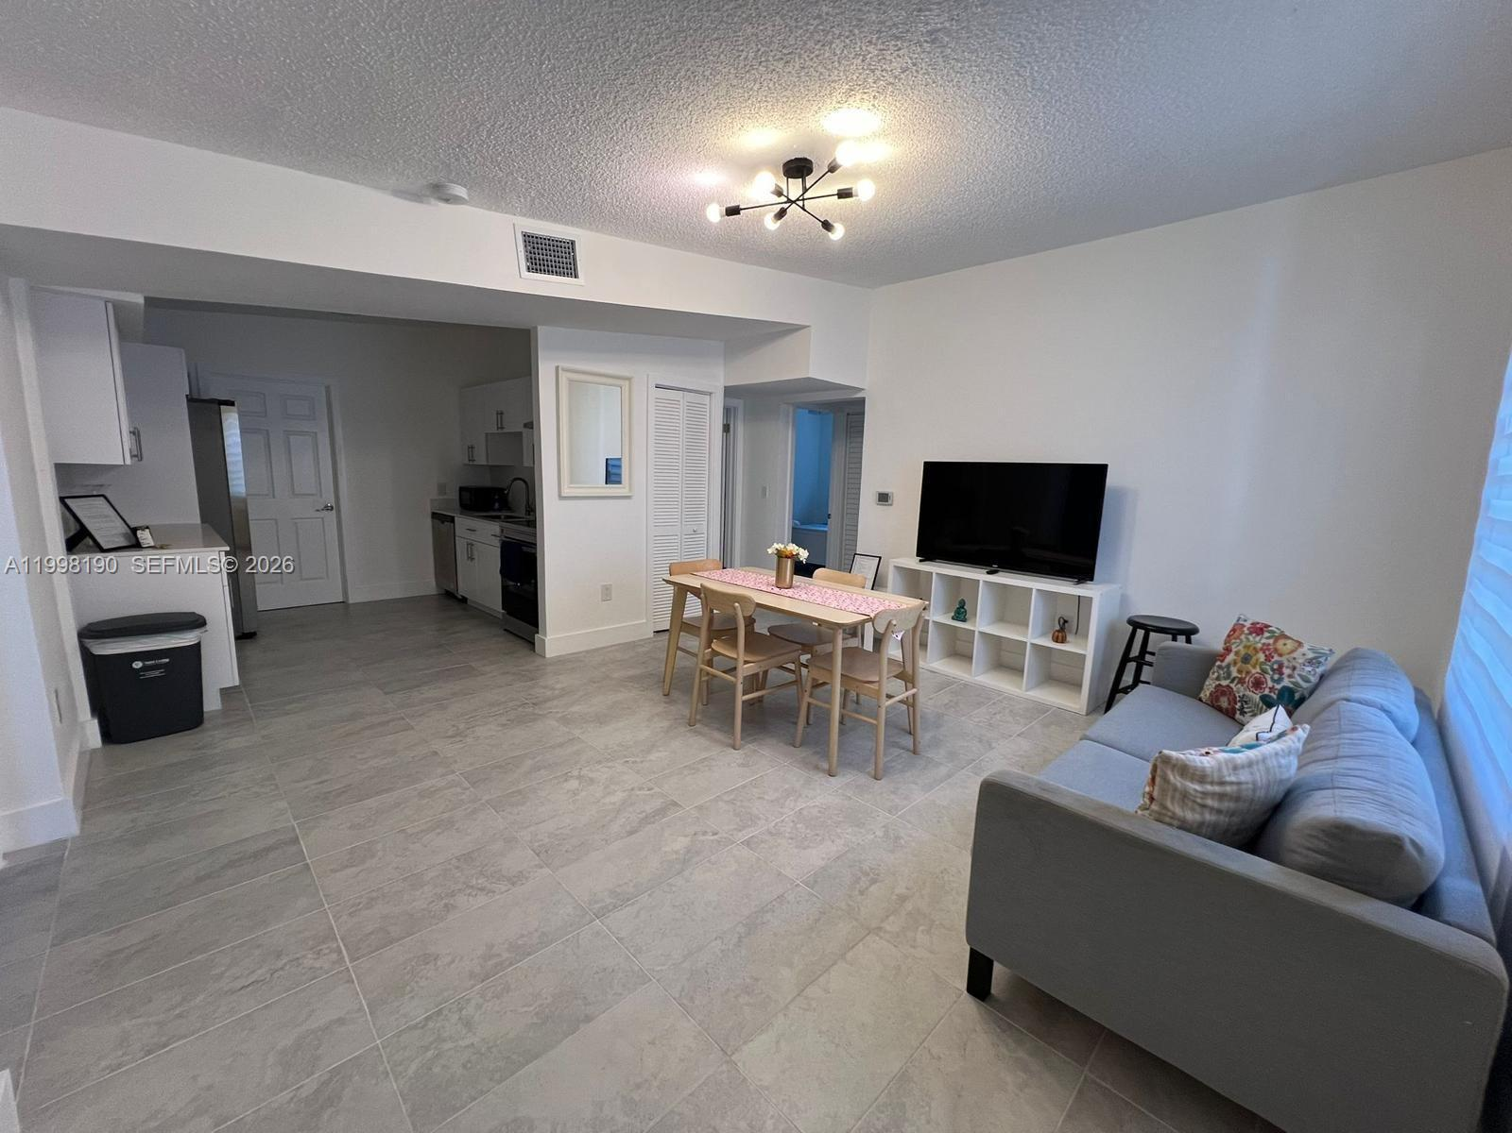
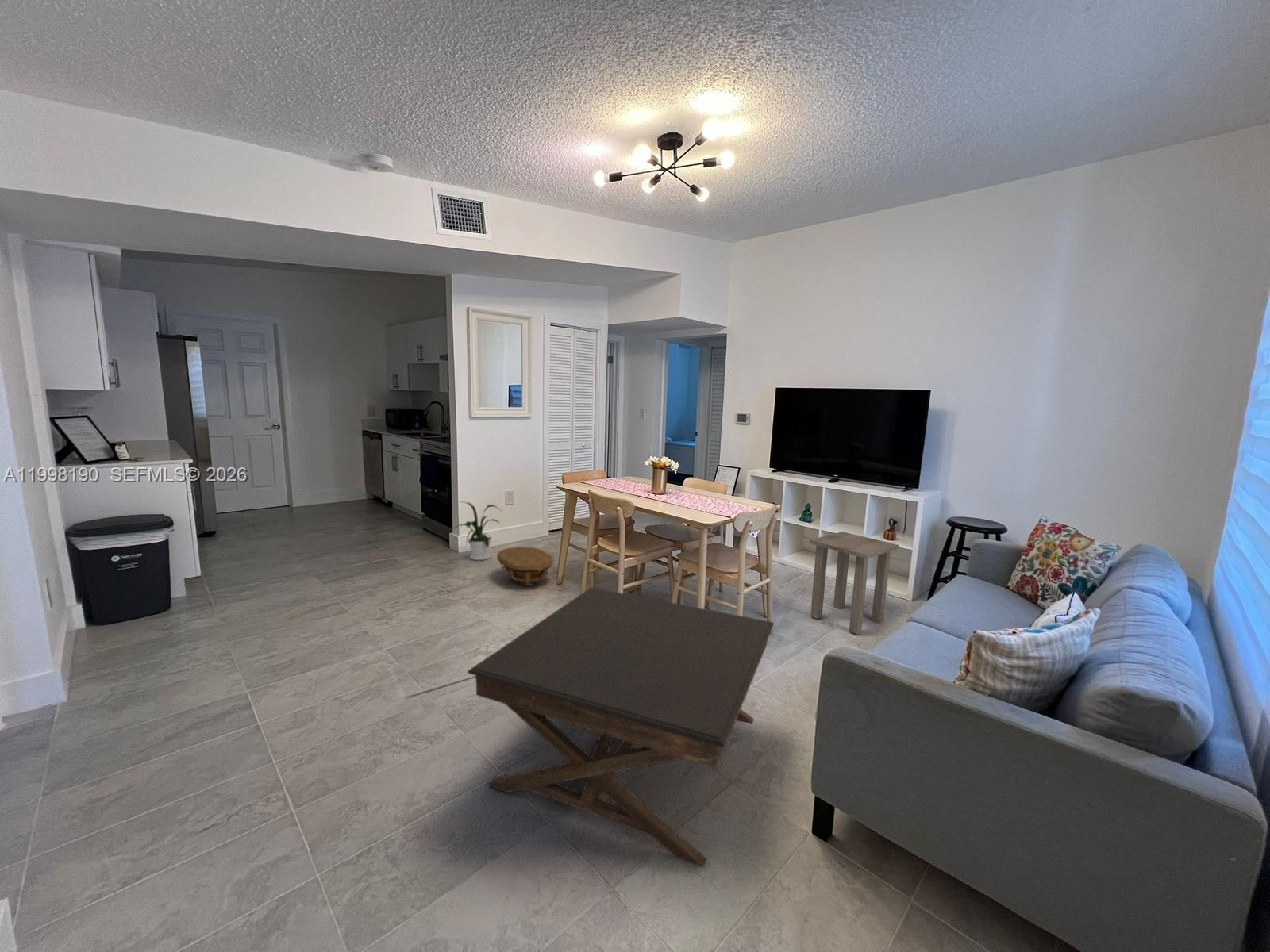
+ coffee table (636, 697)
+ side table (846, 581)
+ house plant (478, 529)
+ basket (525, 568)
